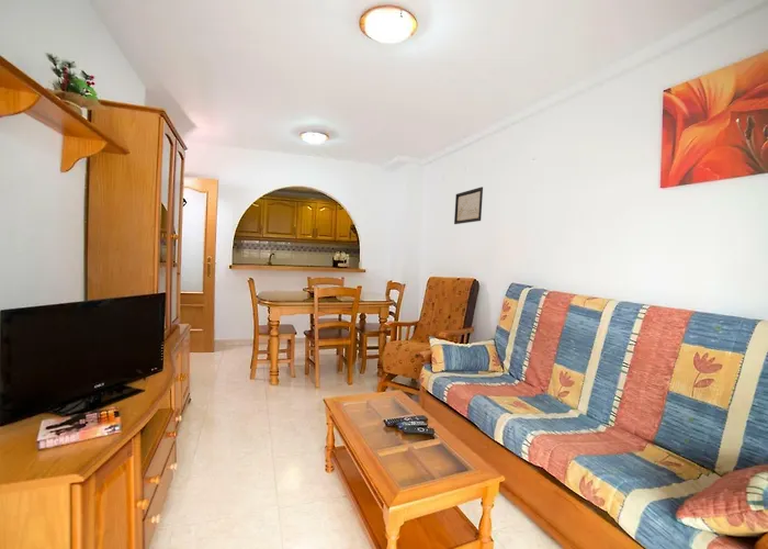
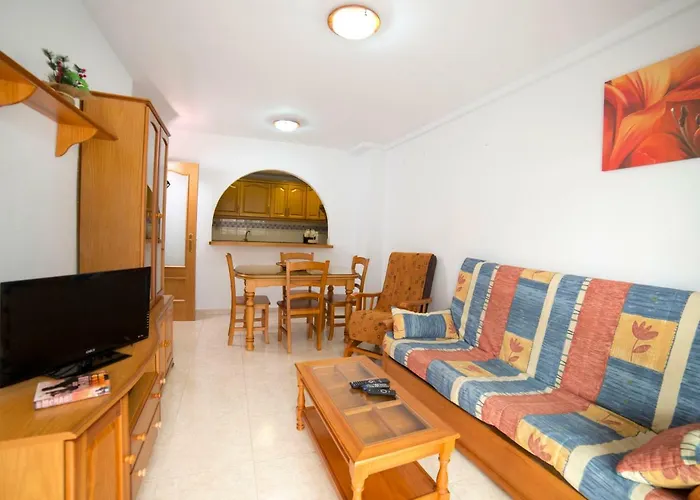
- wall art (467, 206)
